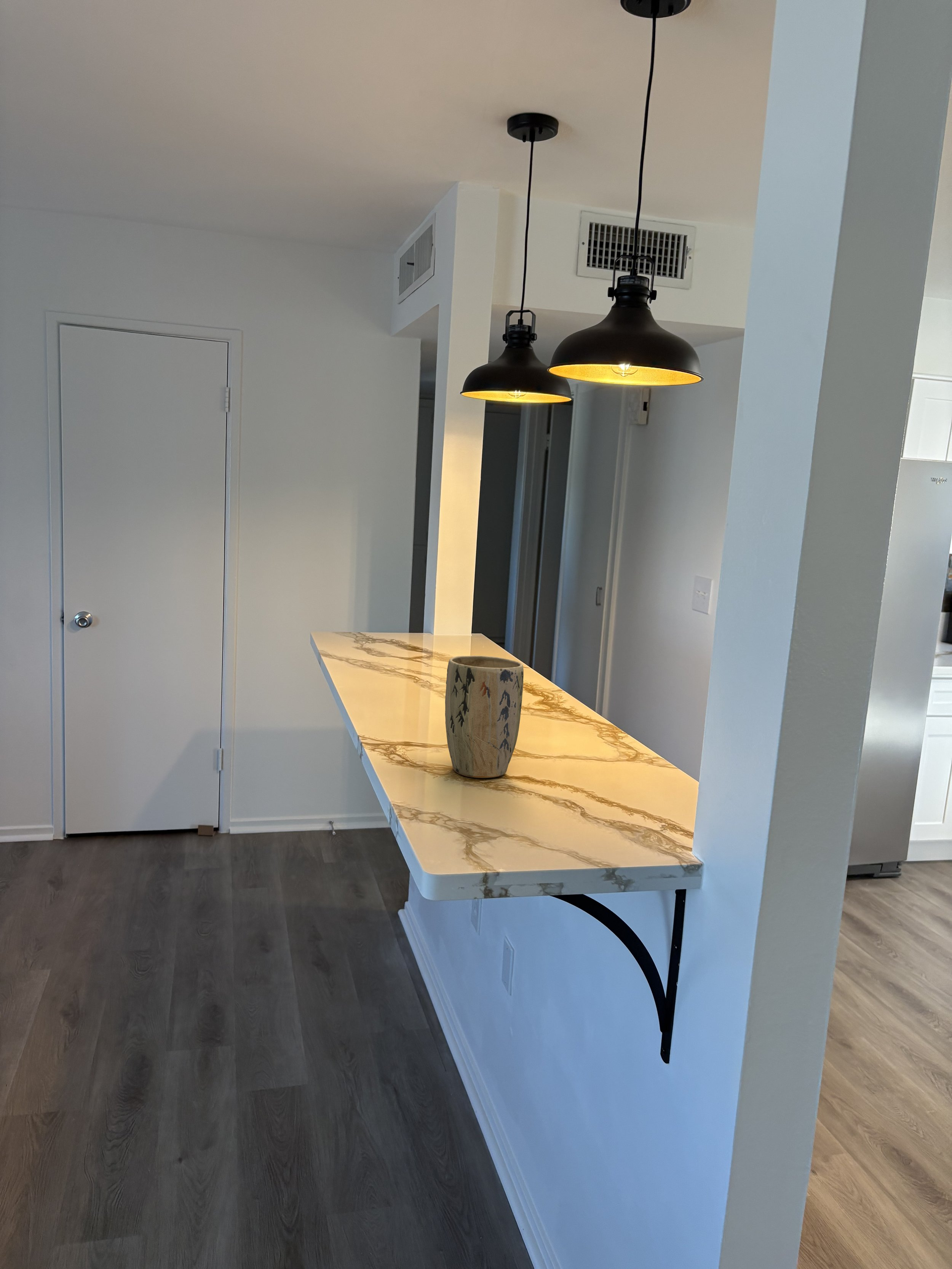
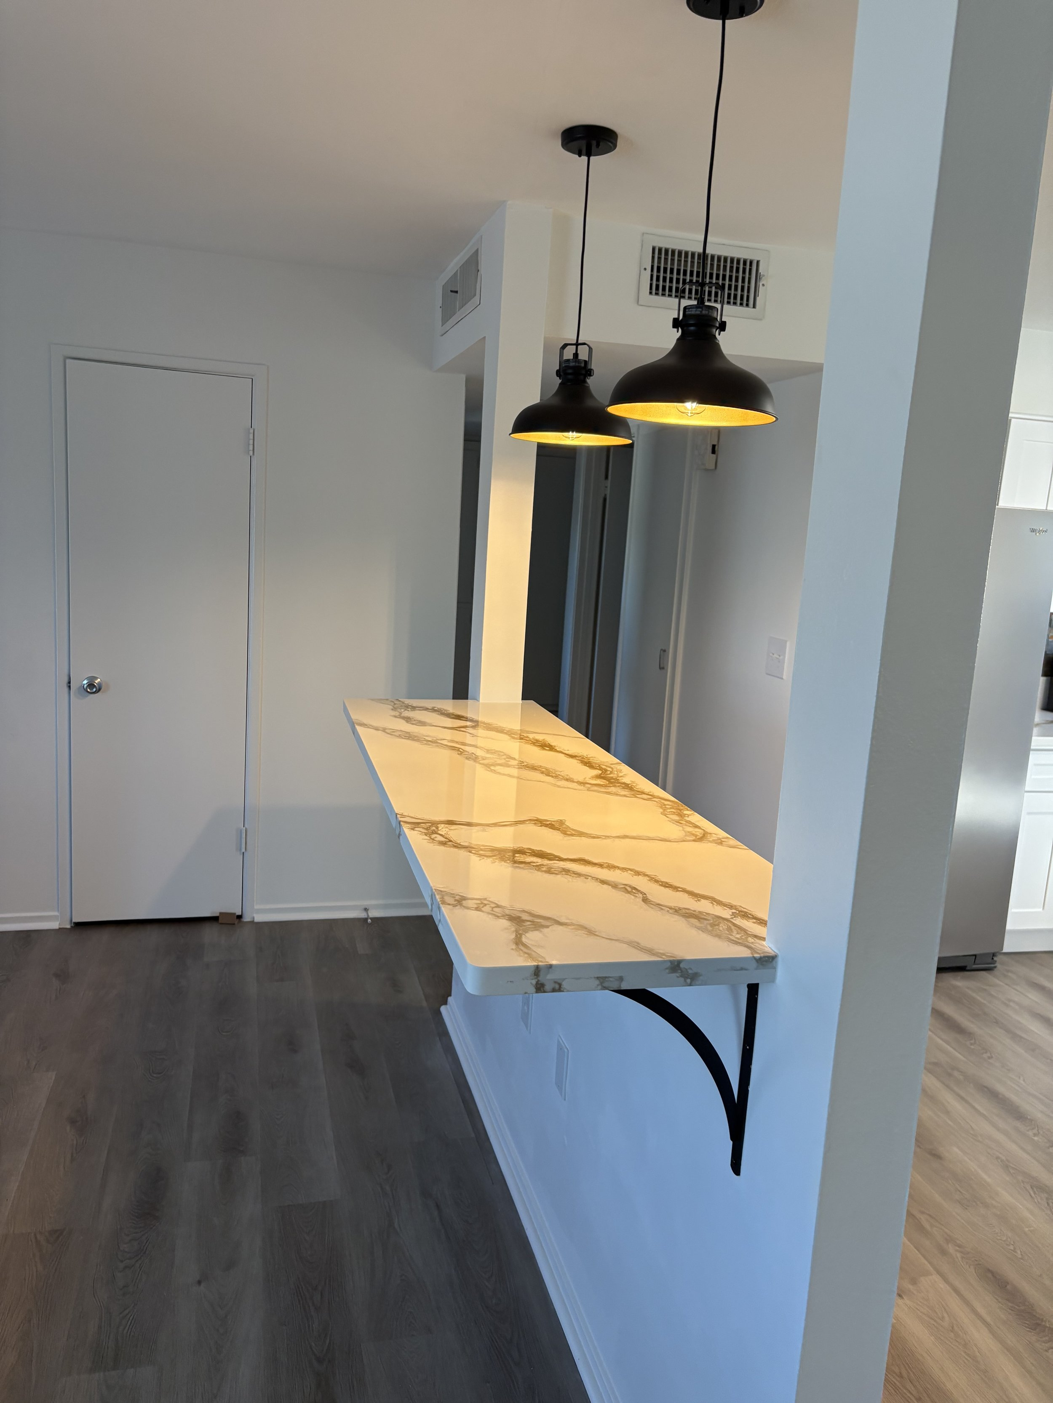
- plant pot (482, 716)
